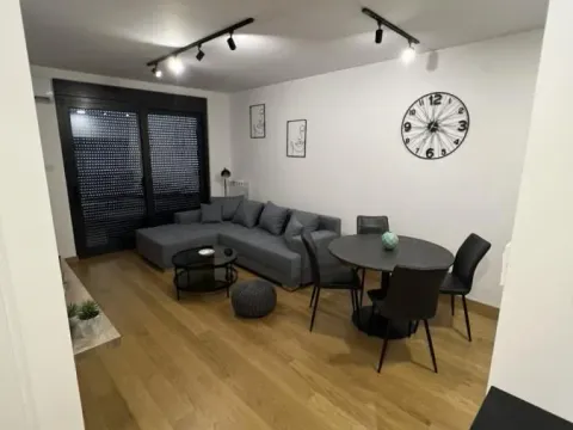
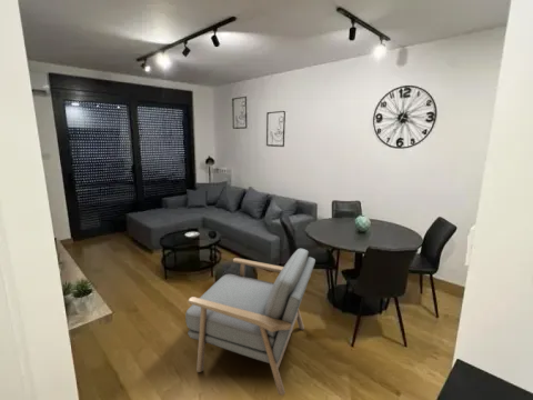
+ armchair (253, 302)
